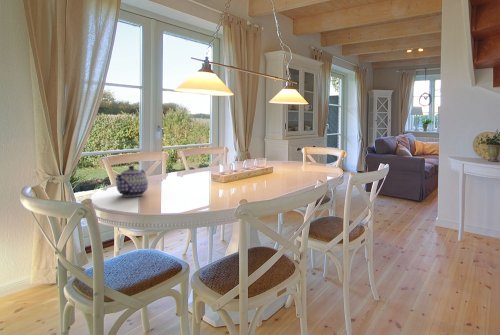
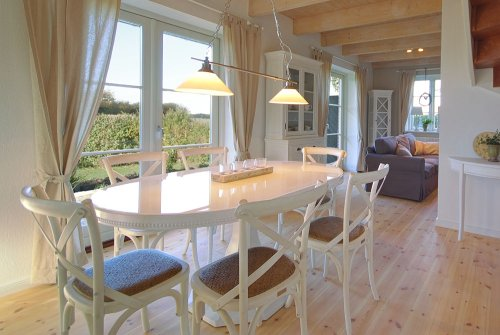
- teapot (132, 180)
